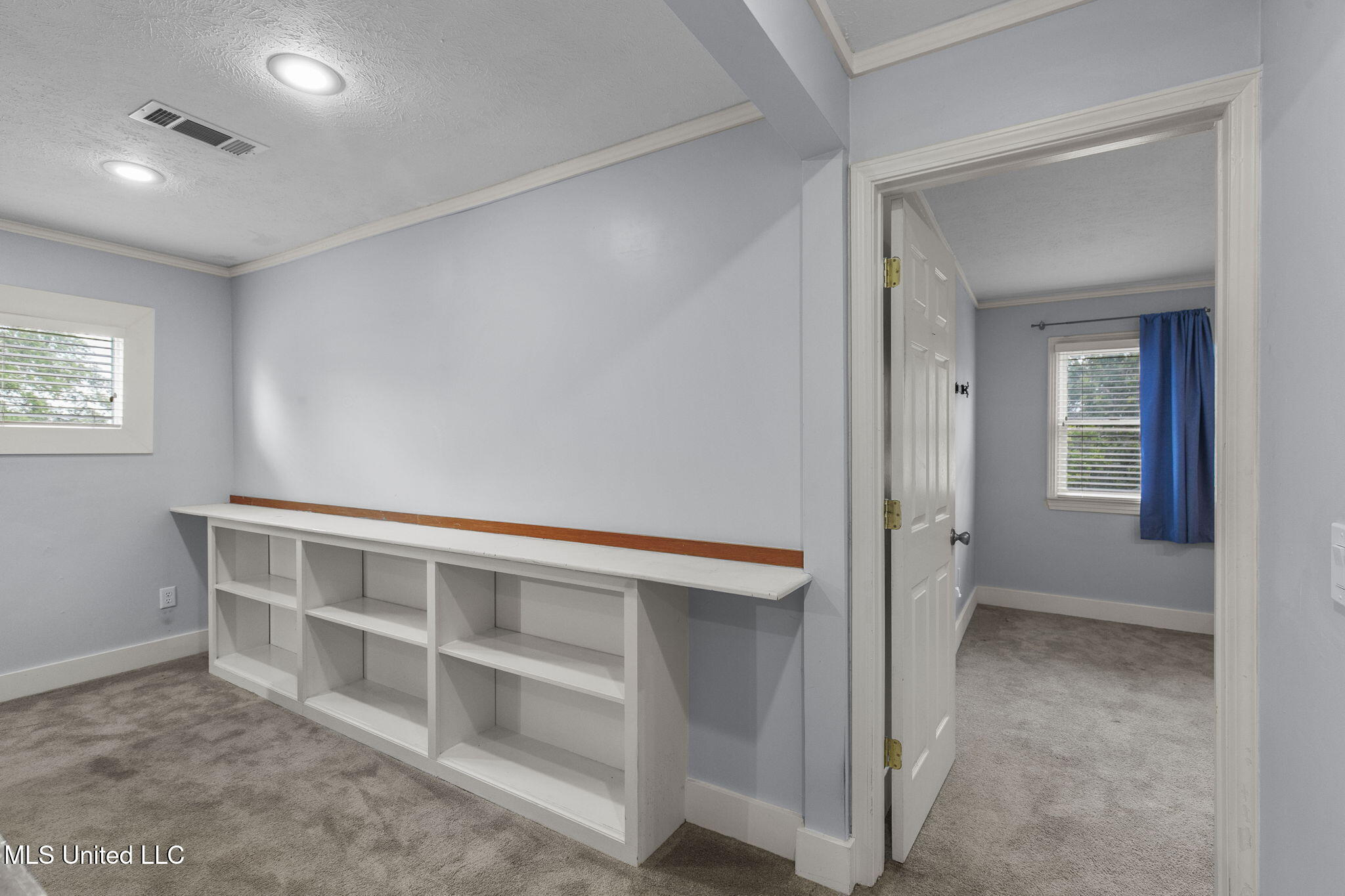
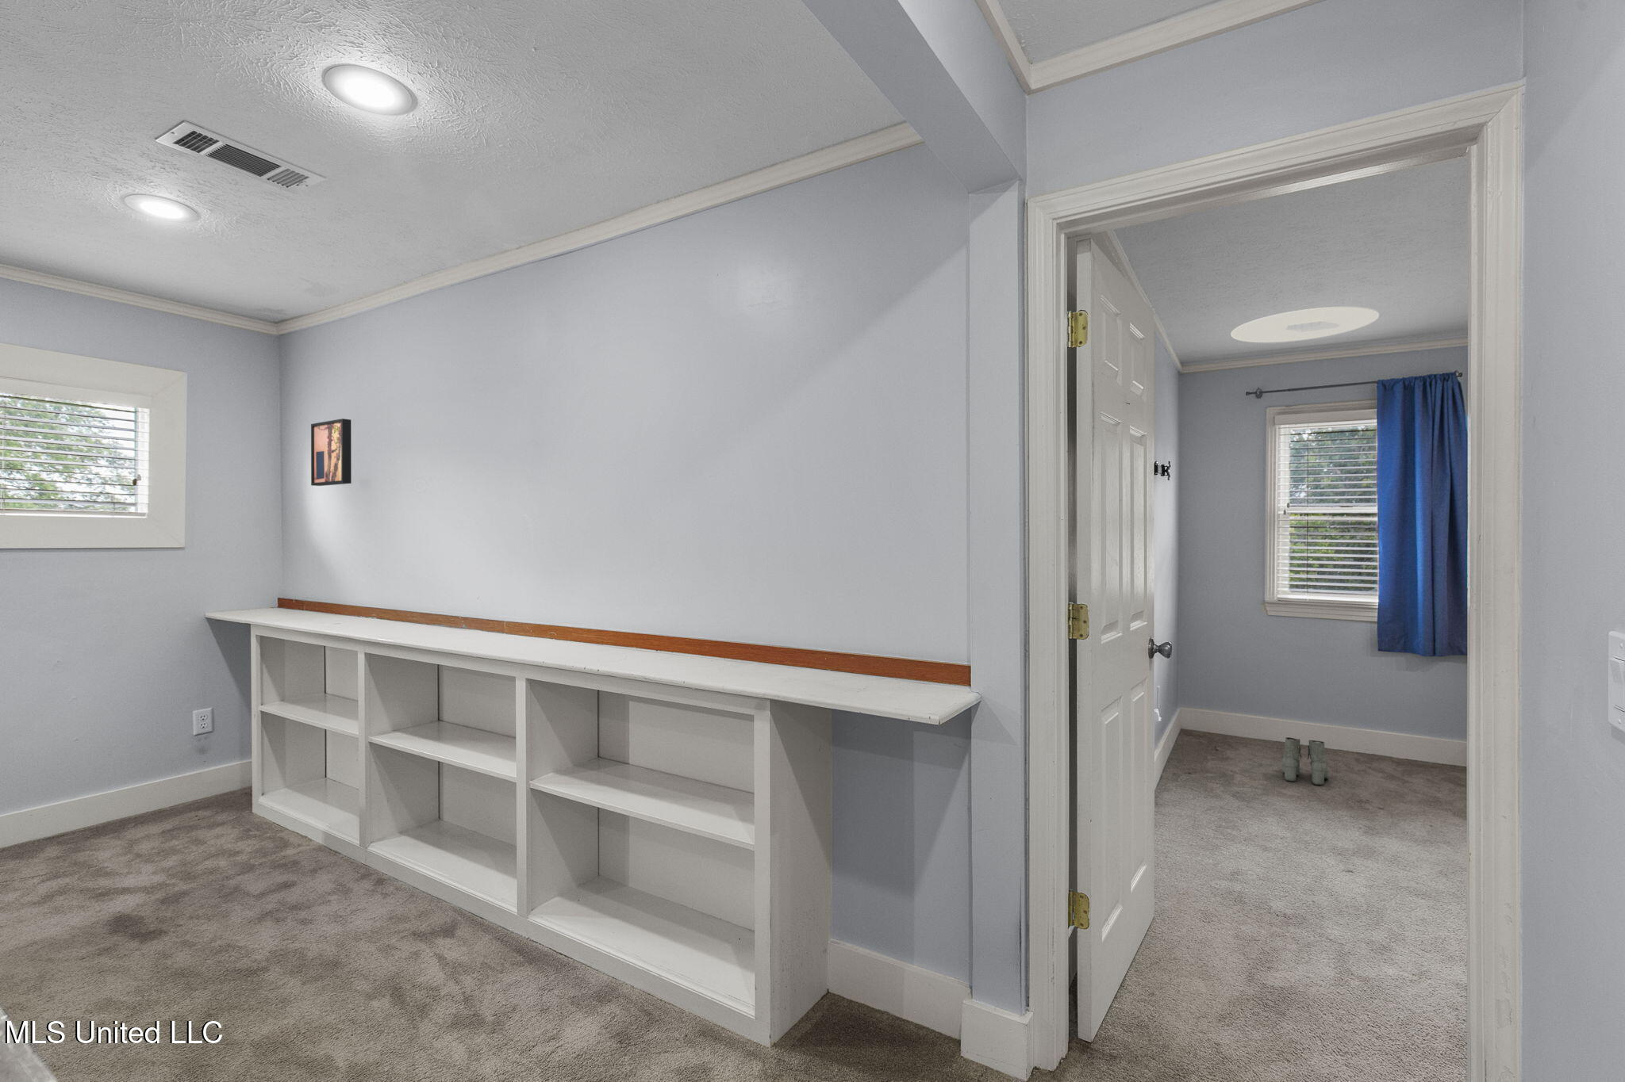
+ ceiling light (1301, 320)
+ wall art (330, 453)
+ boots (1307, 757)
